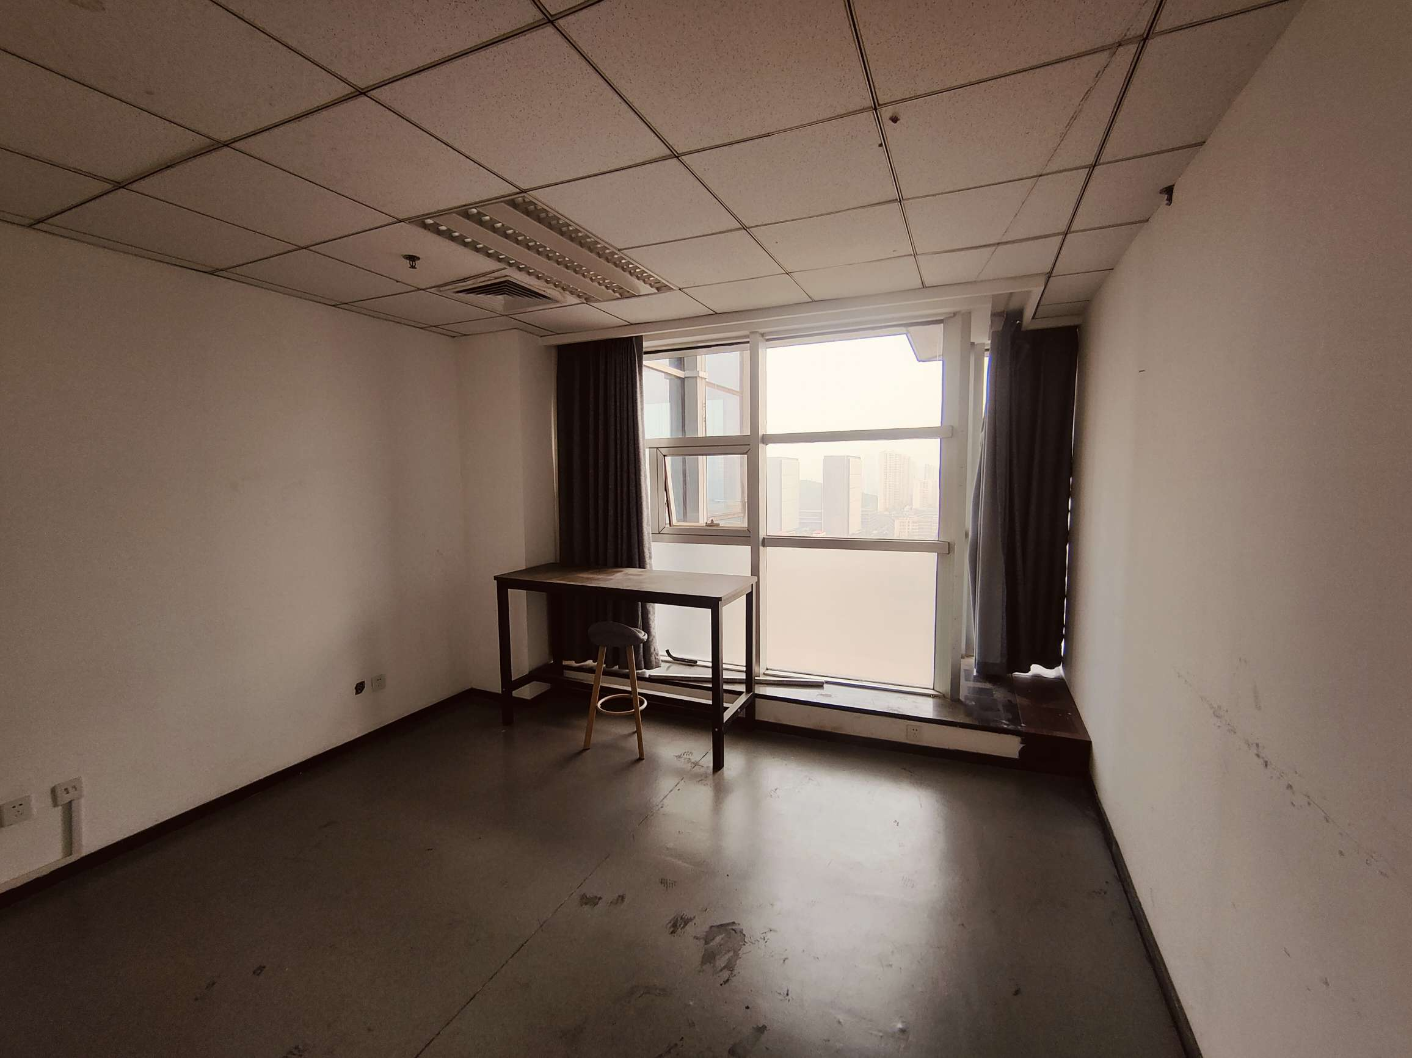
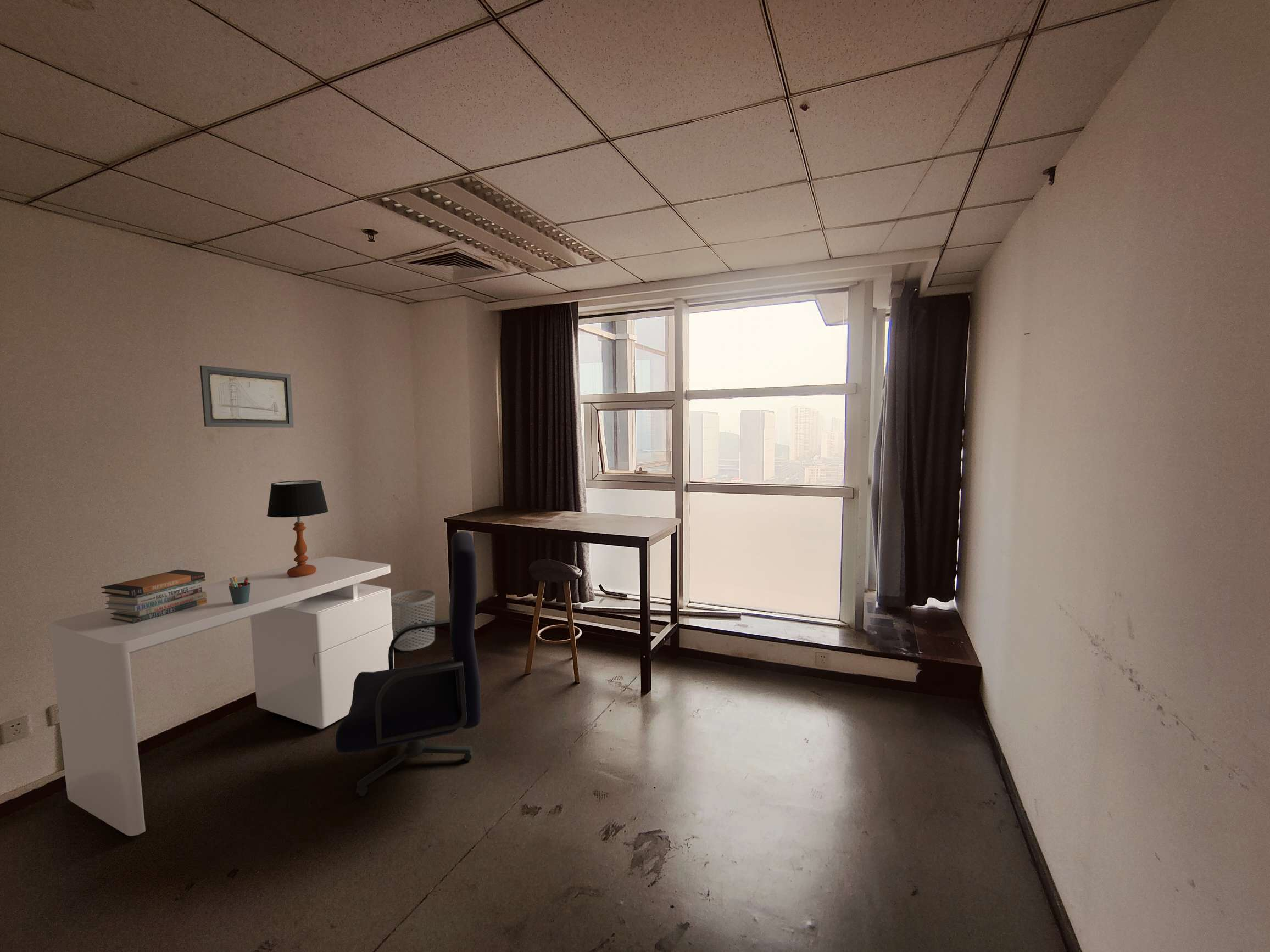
+ table lamp (299, 528)
+ pen holder (239, 588)
+ desk (255, 663)
+ book stack (157, 595)
+ wall art (250, 399)
+ office chair (411, 666)
+ waste bin (413, 620)
